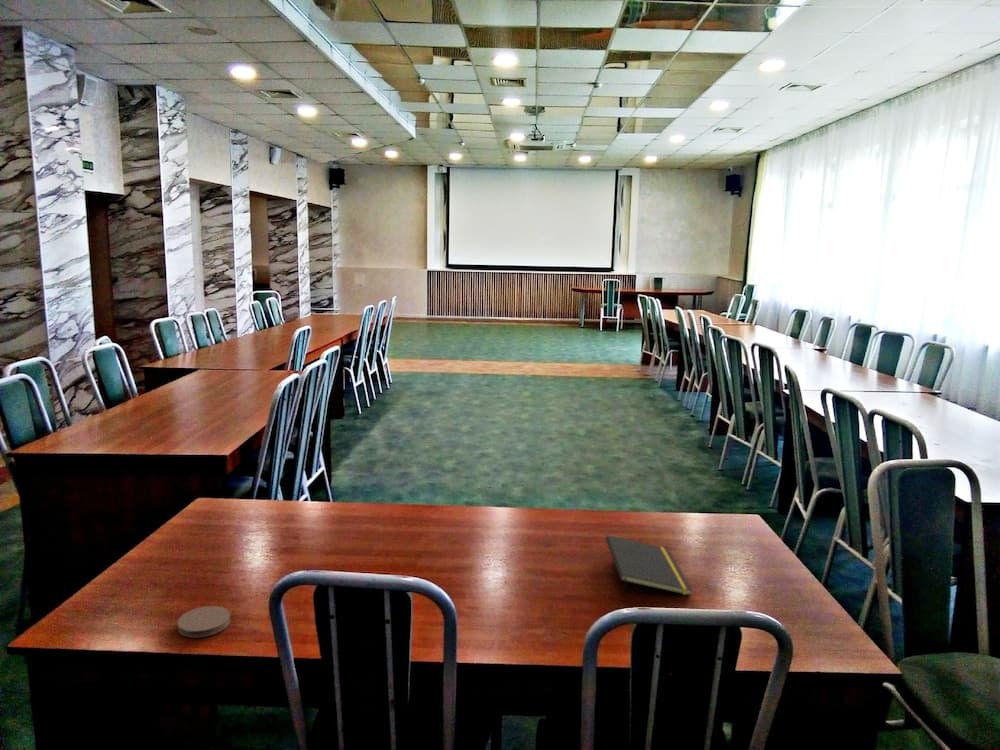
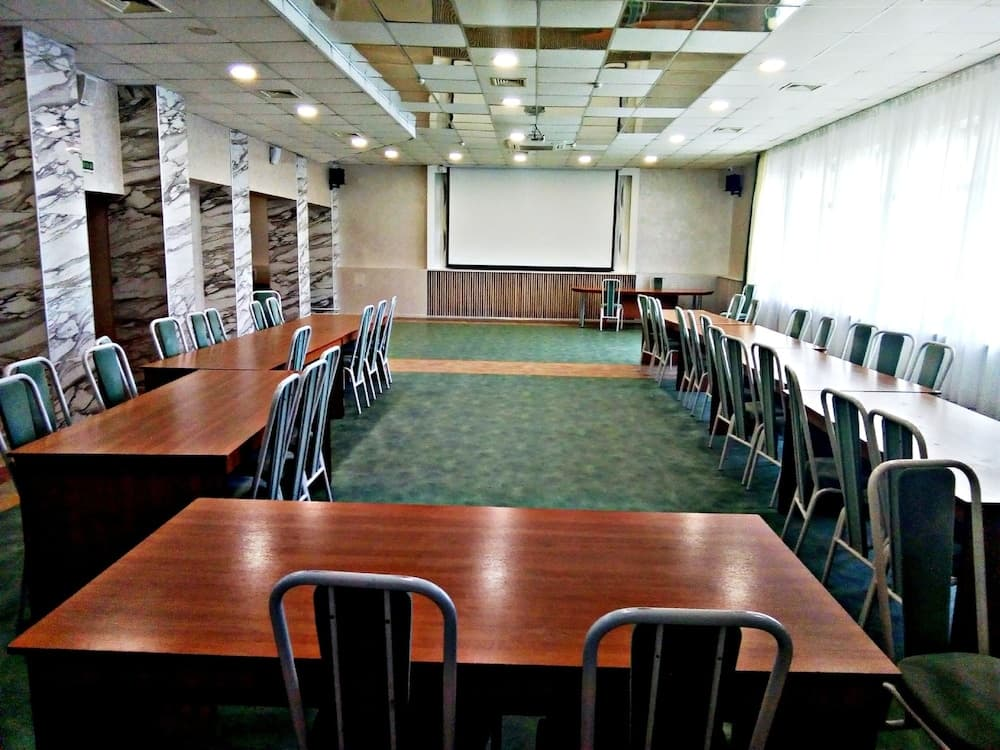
- coaster (204, 621)
- notepad (646, 563)
